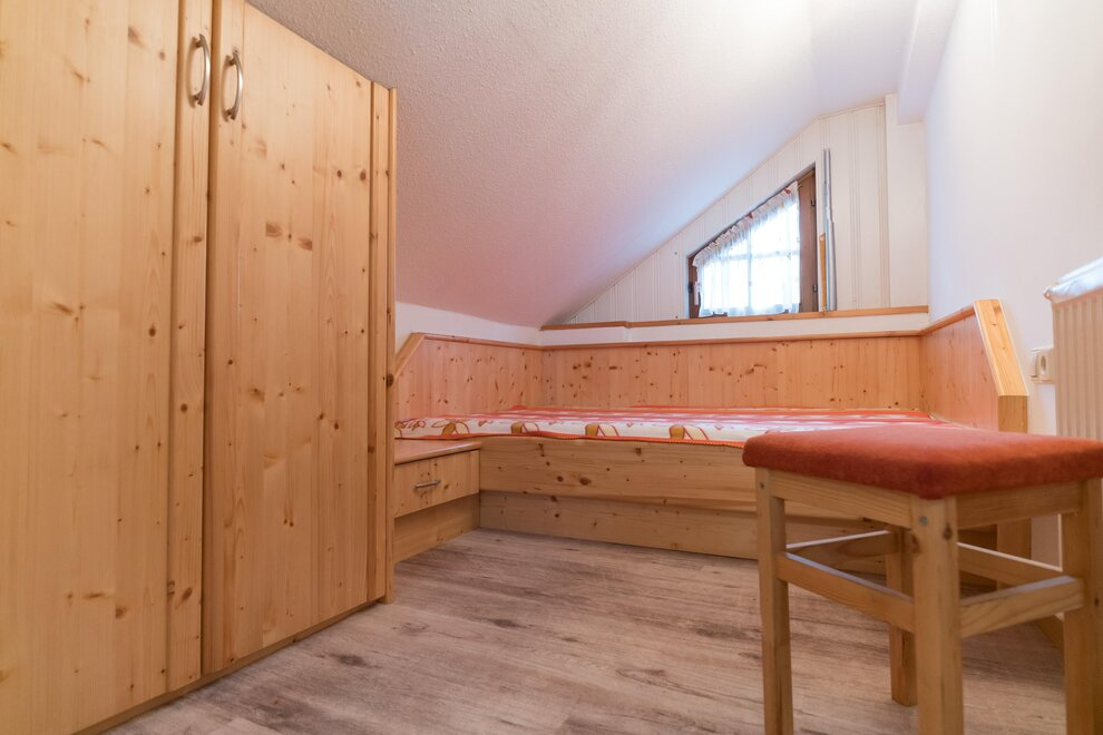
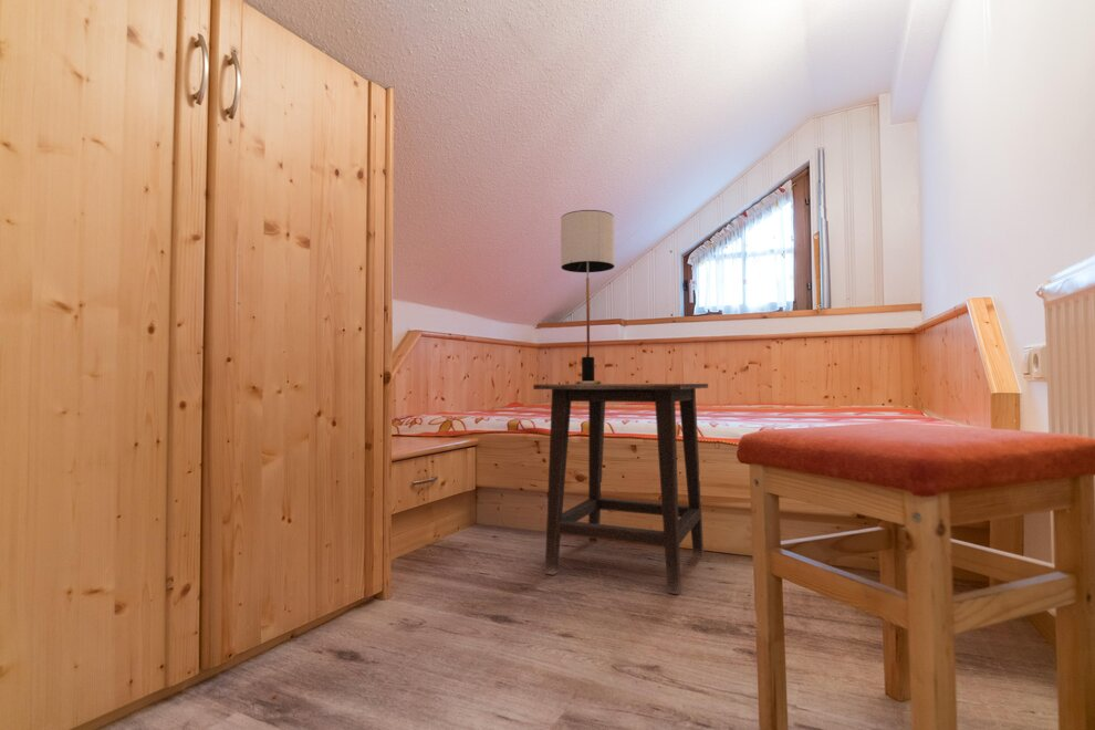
+ table lamp (587, 300)
+ side table (602, 467)
